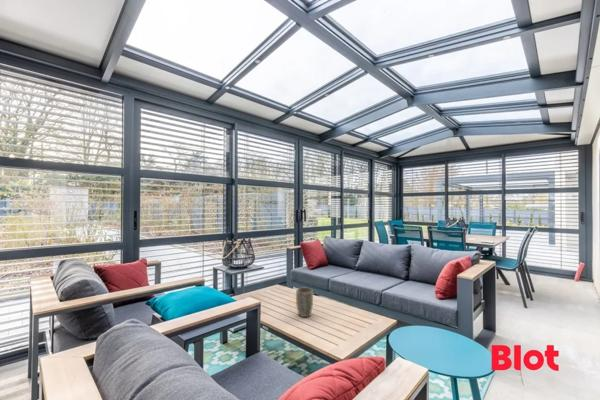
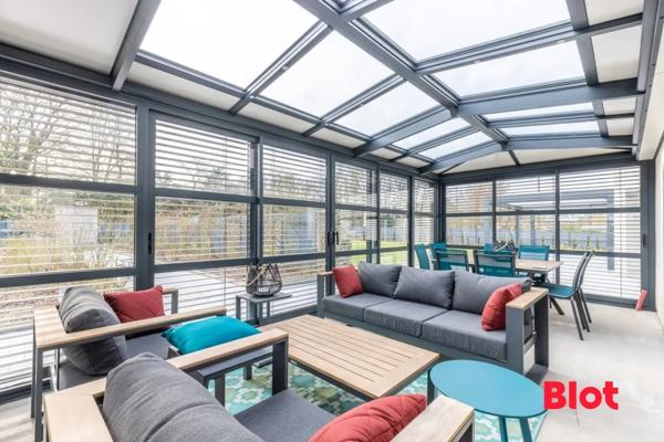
- plant pot (304, 302)
